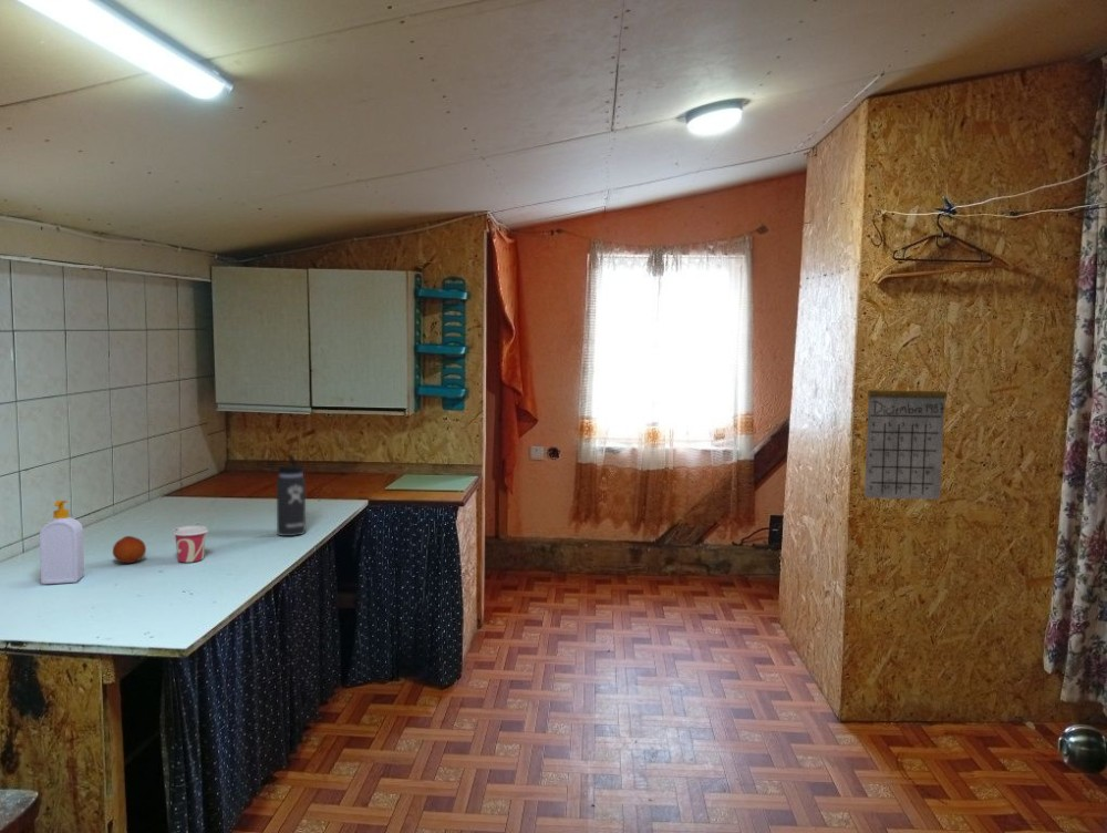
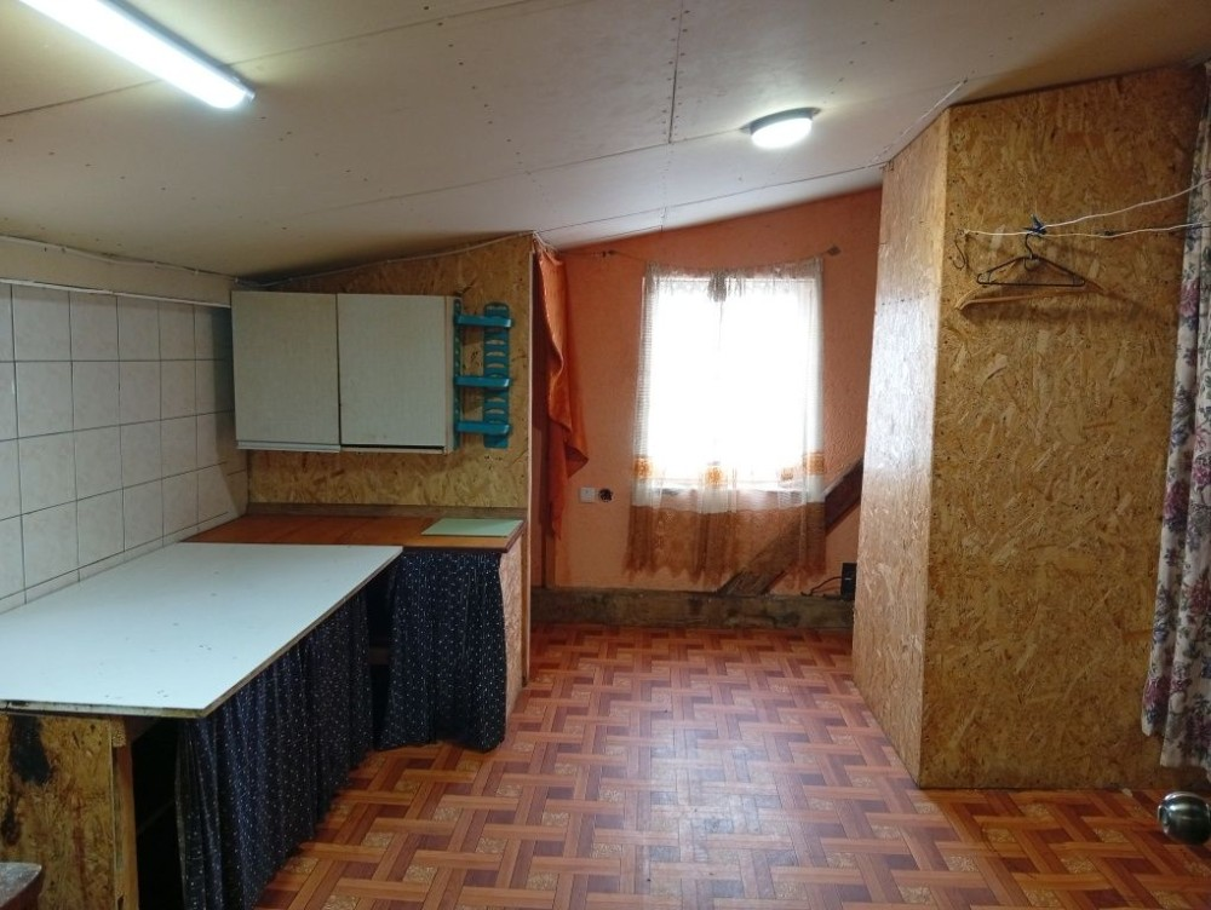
- cup (190, 544)
- soap bottle (61, 541)
- thermos bottle (288, 494)
- calendar (904, 432)
- fruit (130, 548)
